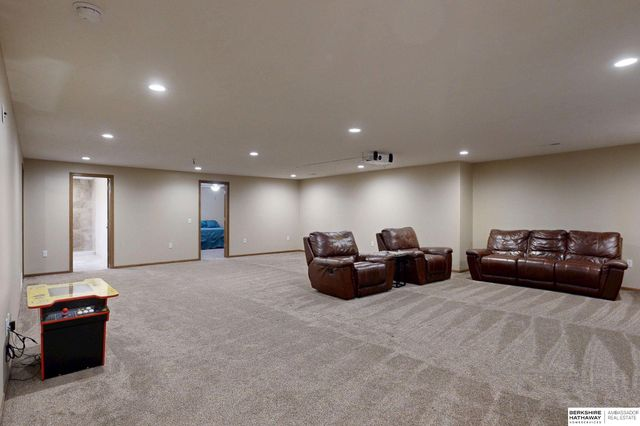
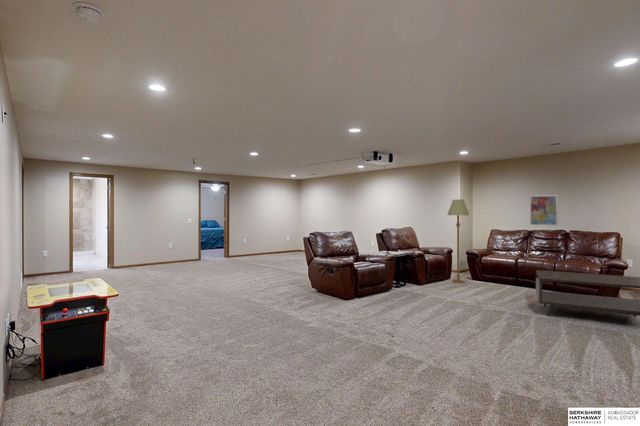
+ coffee table (591, 297)
+ wall art (543, 210)
+ floor lamp (458, 240)
